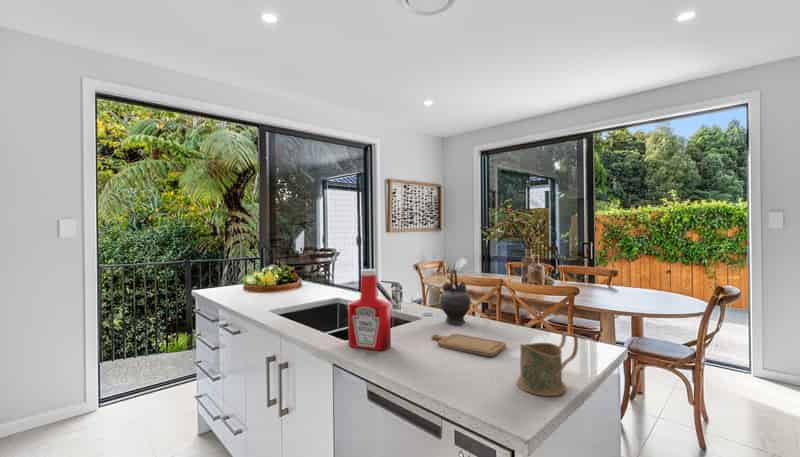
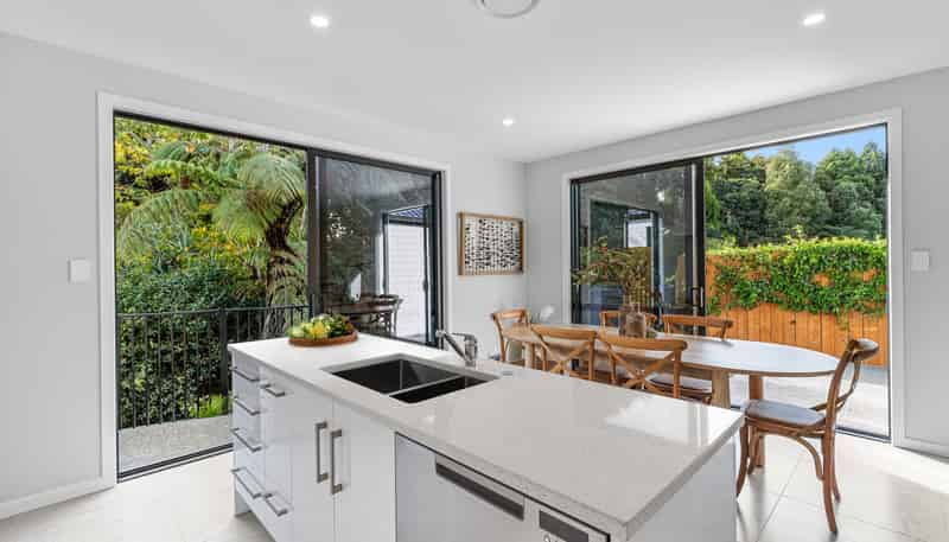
- mug (550, 359)
- teapot (456, 295)
- soap bottle (369, 307)
- chopping board (464, 342)
